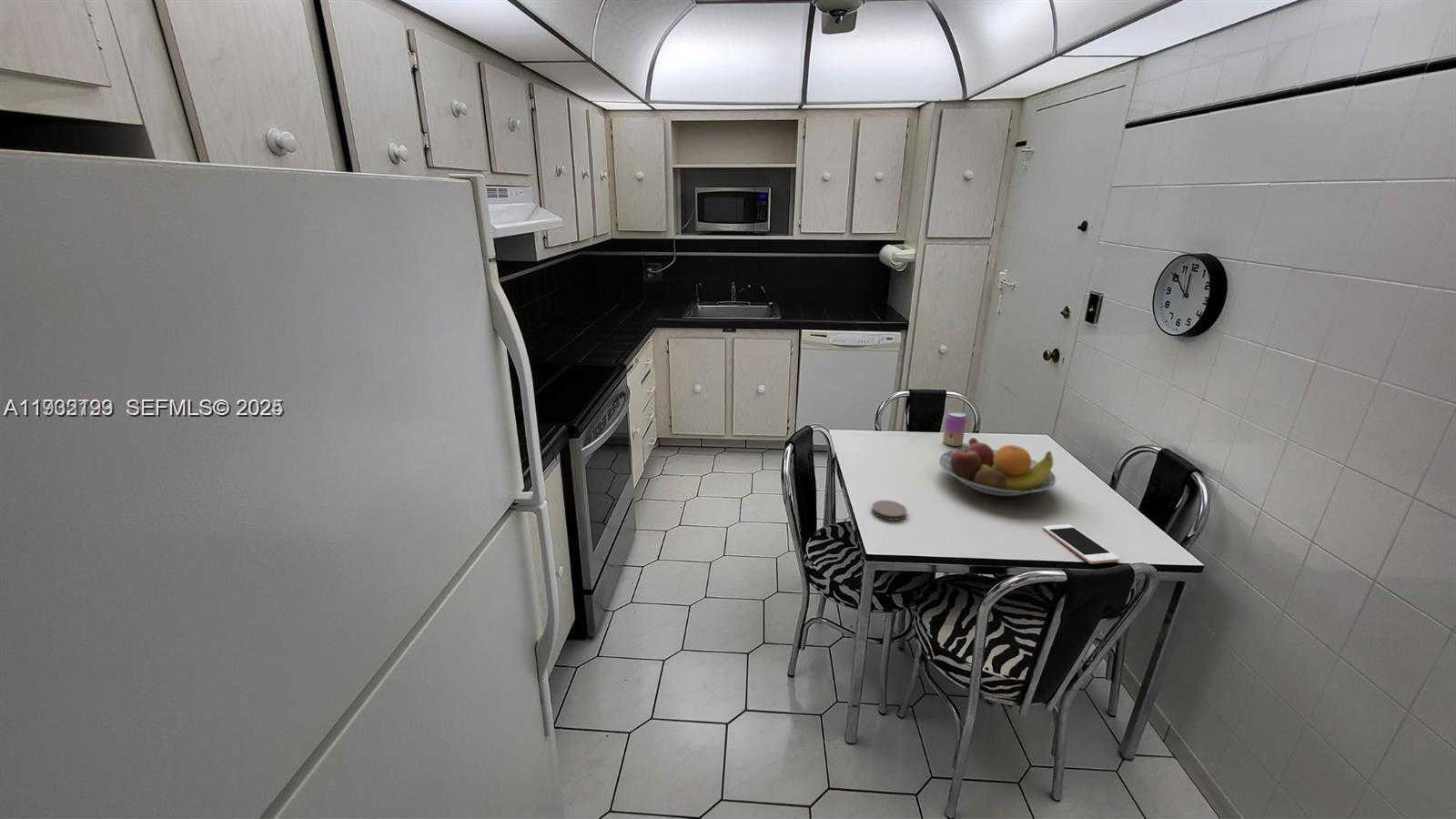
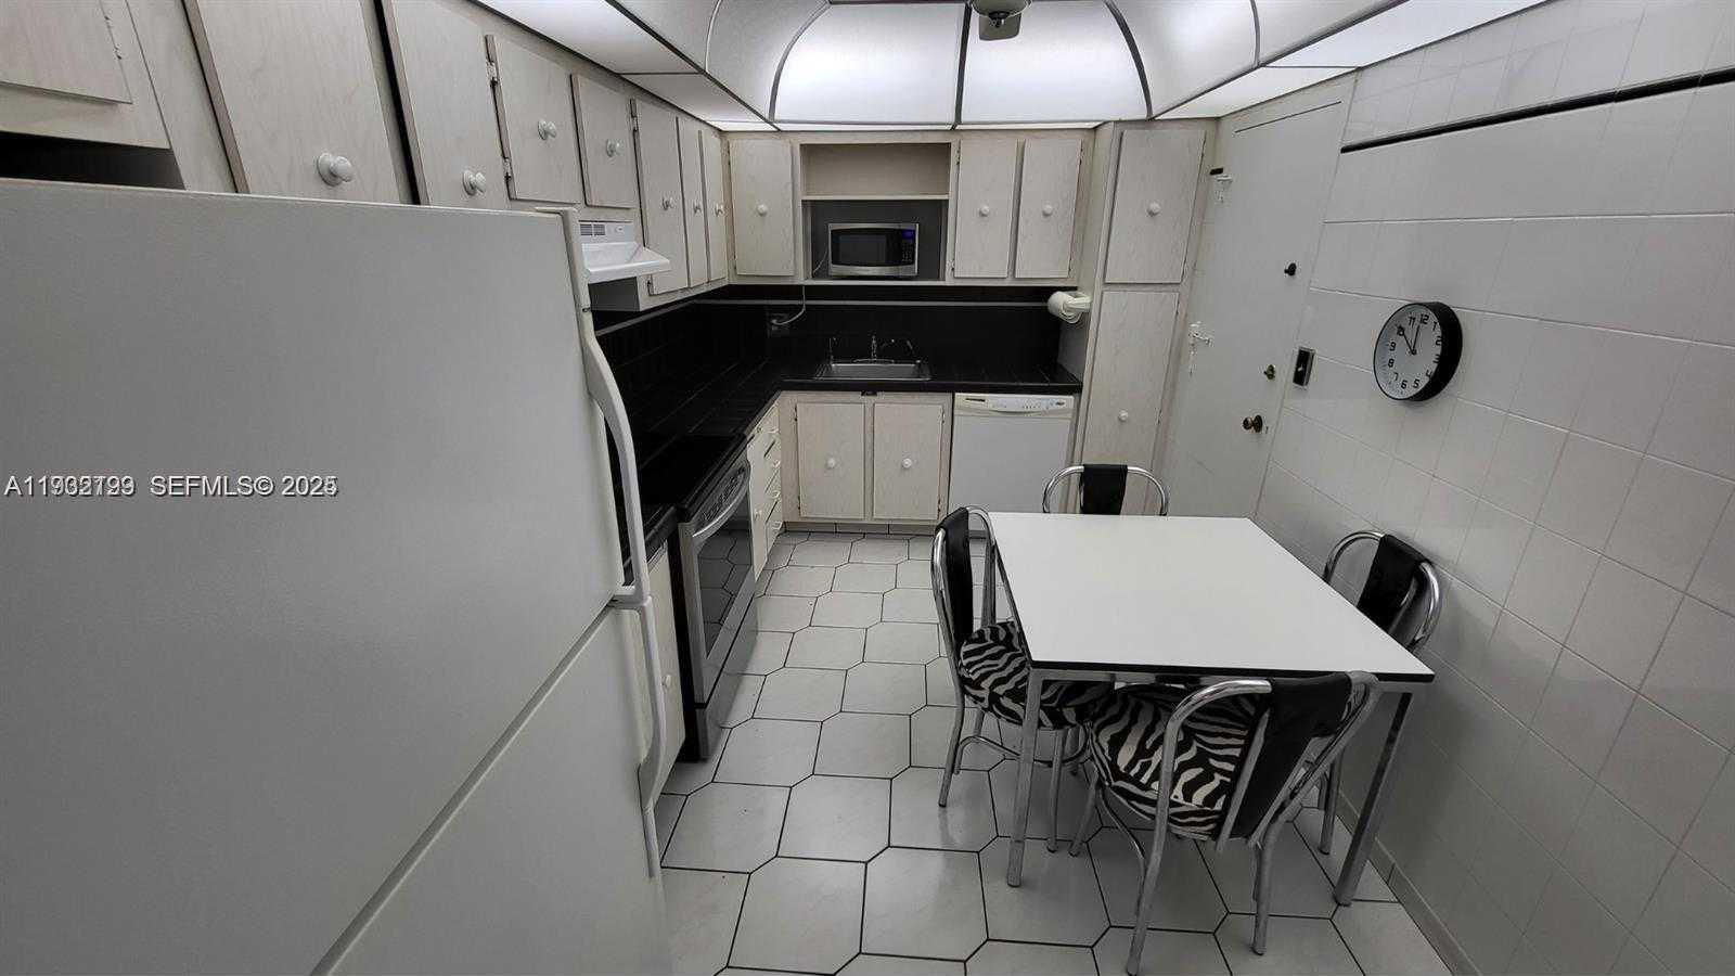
- fruit bowl (996, 463)
- cell phone (1078, 542)
- beverage can (954, 428)
- coaster (888, 510)
